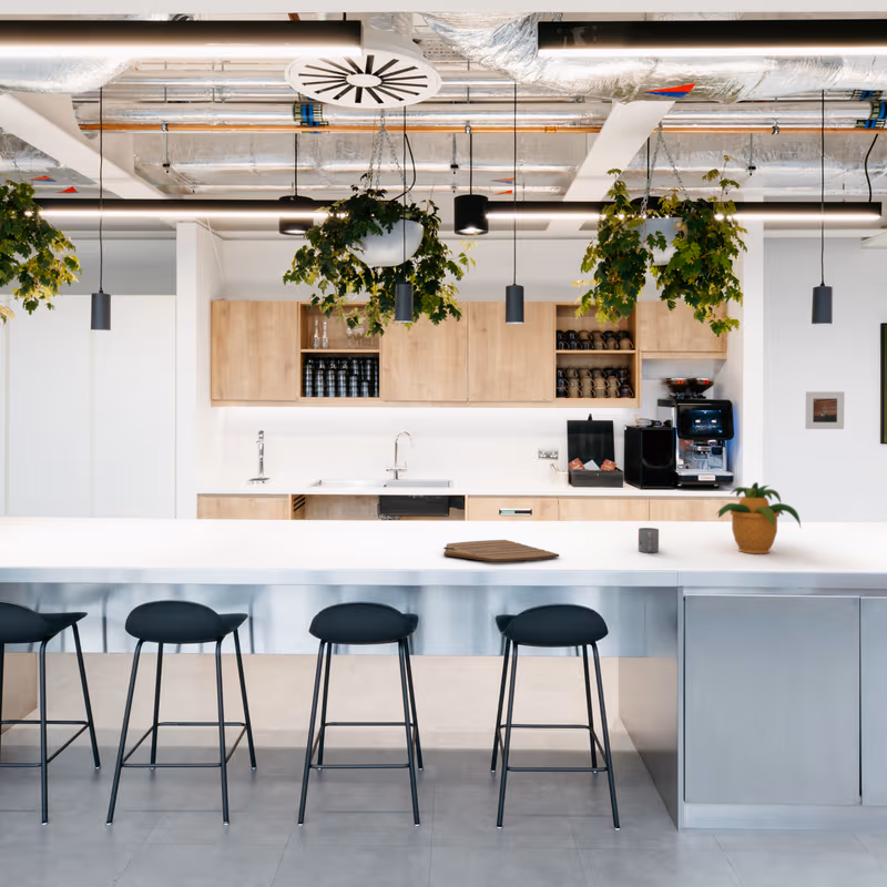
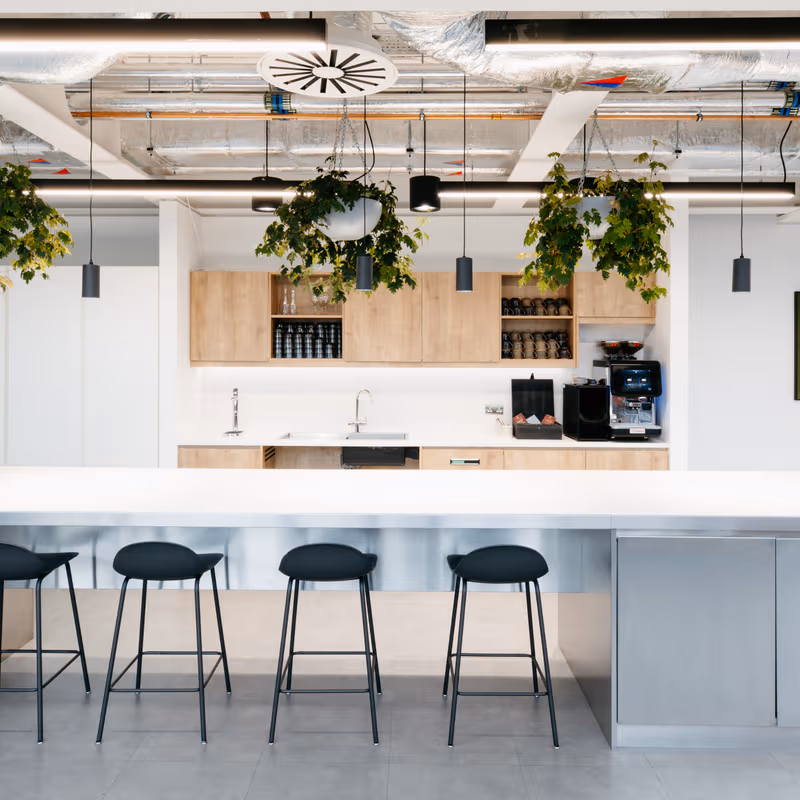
- cutting board (488, 549)
- potted plant (750, 516)
- mug (649, 540)
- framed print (824, 410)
